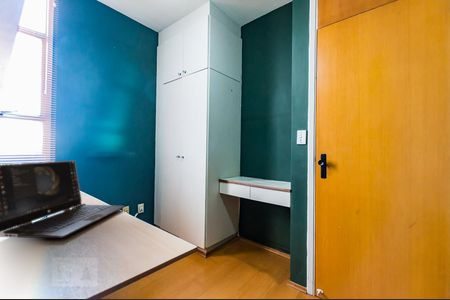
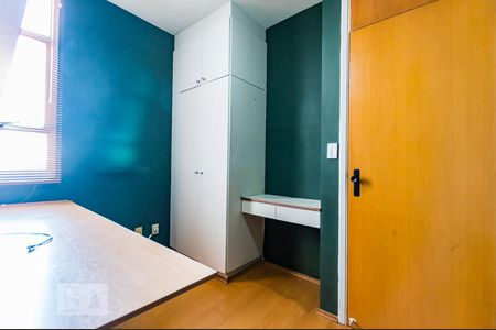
- laptop computer (70, 191)
